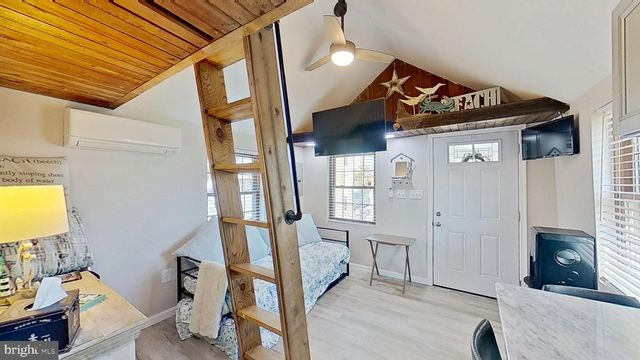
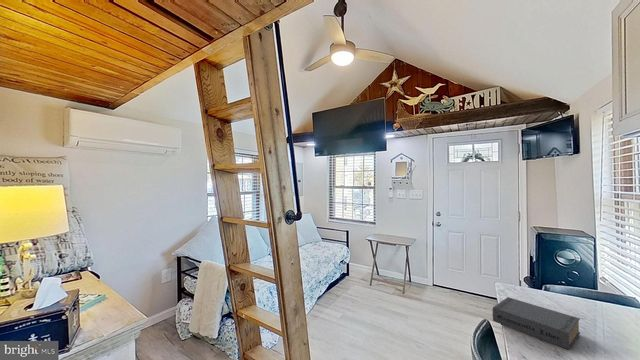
+ book (534, 319)
